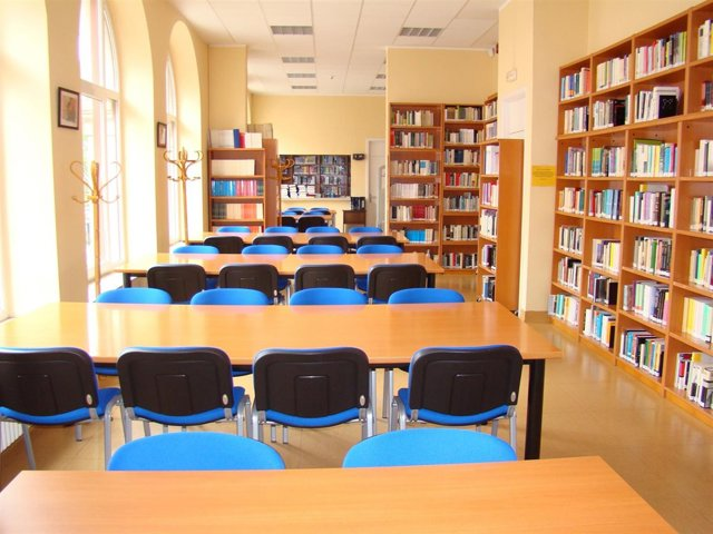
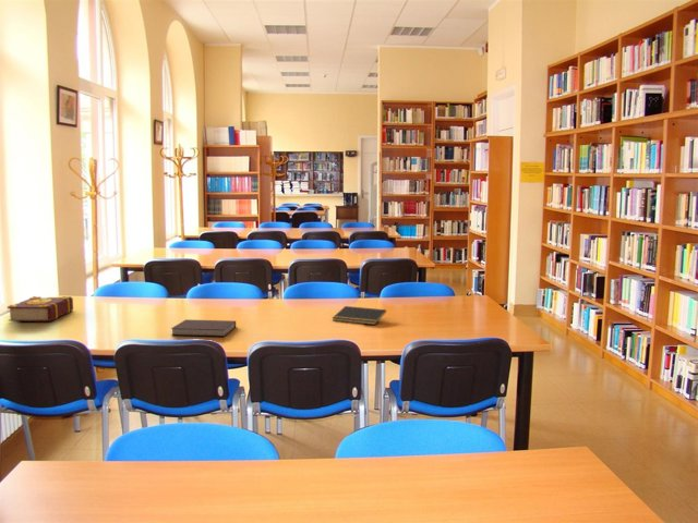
+ book (43, 307)
+ notepad (359, 315)
+ notebook (204, 327)
